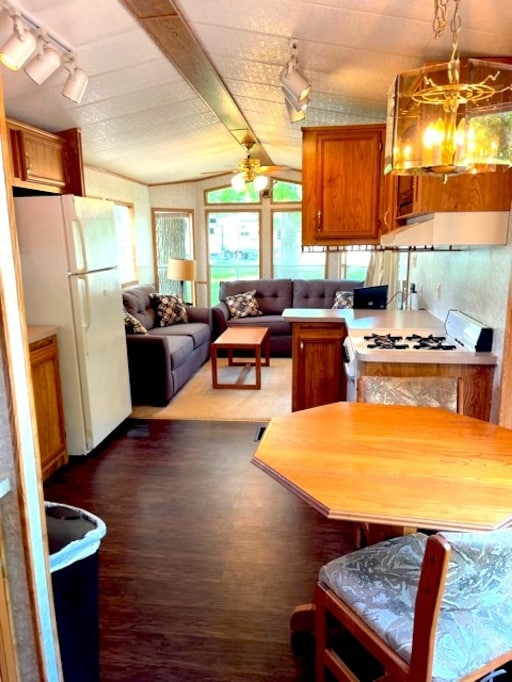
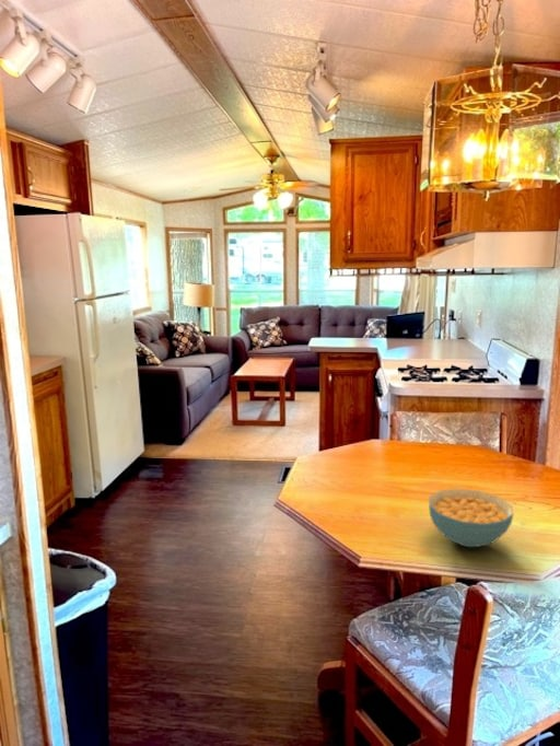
+ cereal bowl (468, 523)
